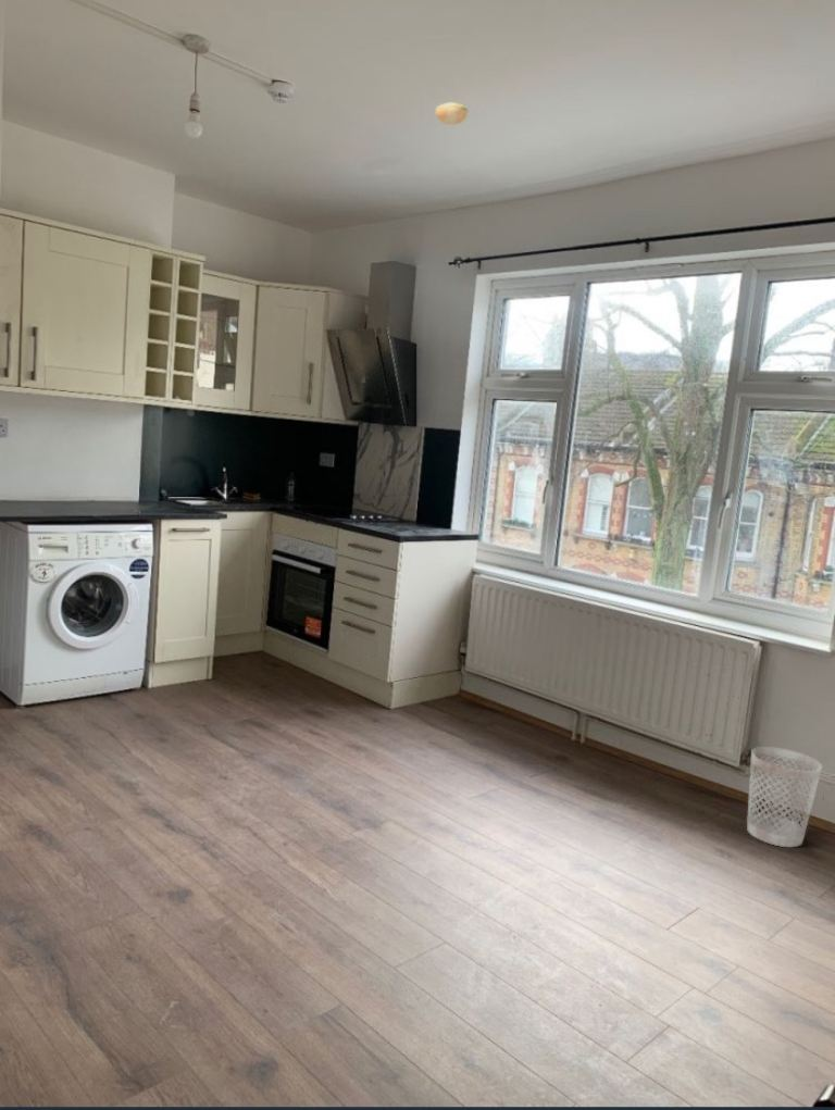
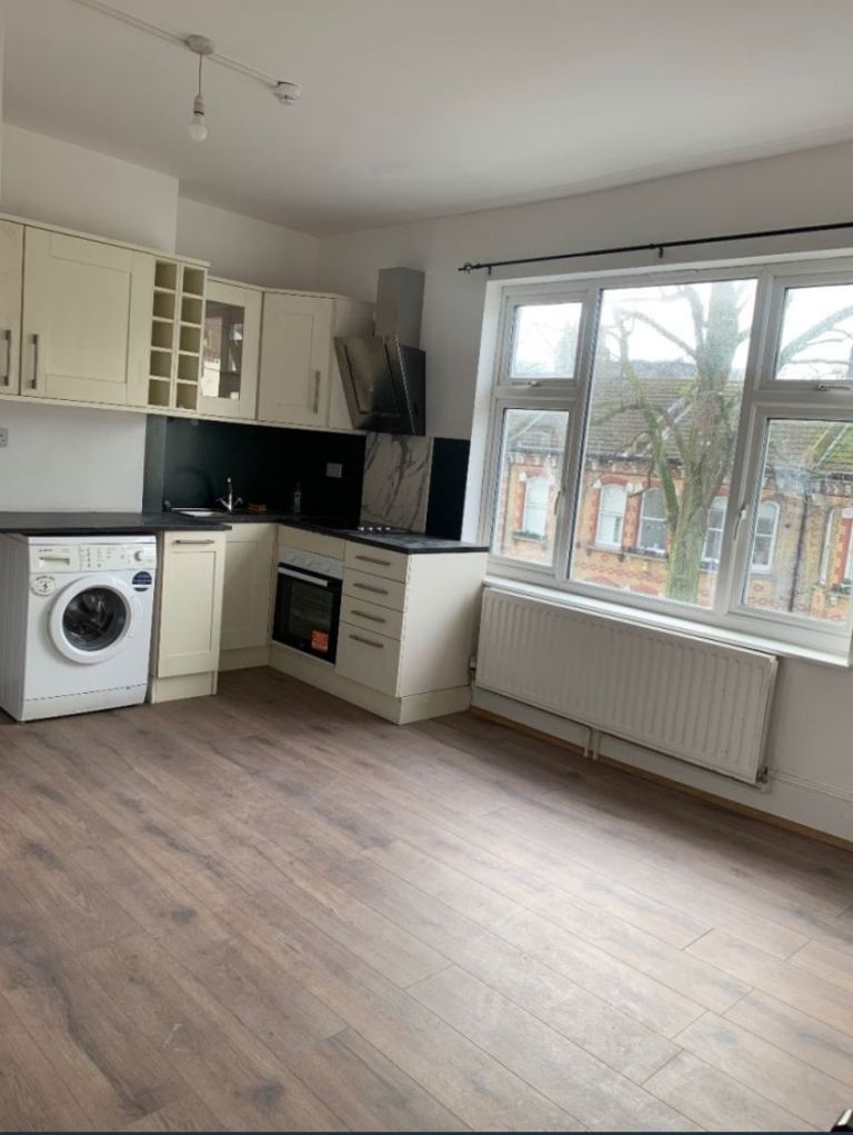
- wastebasket (780, 797)
- smoke detector (451, 113)
